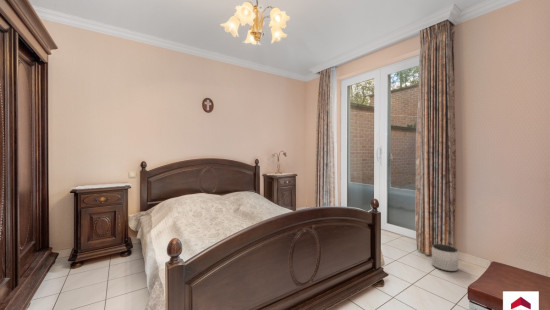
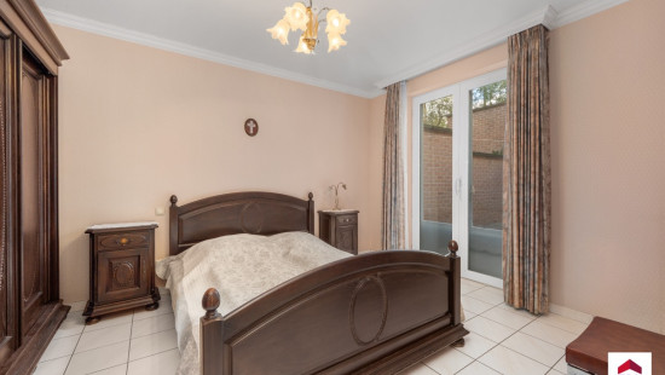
- planter (444, 257)
